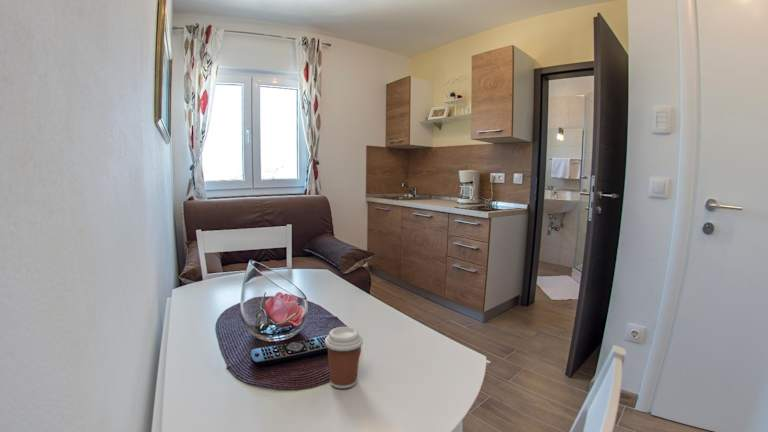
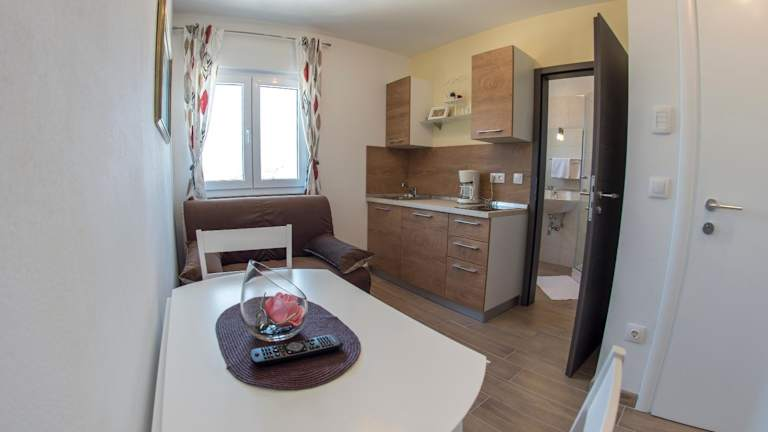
- coffee cup (343, 356)
